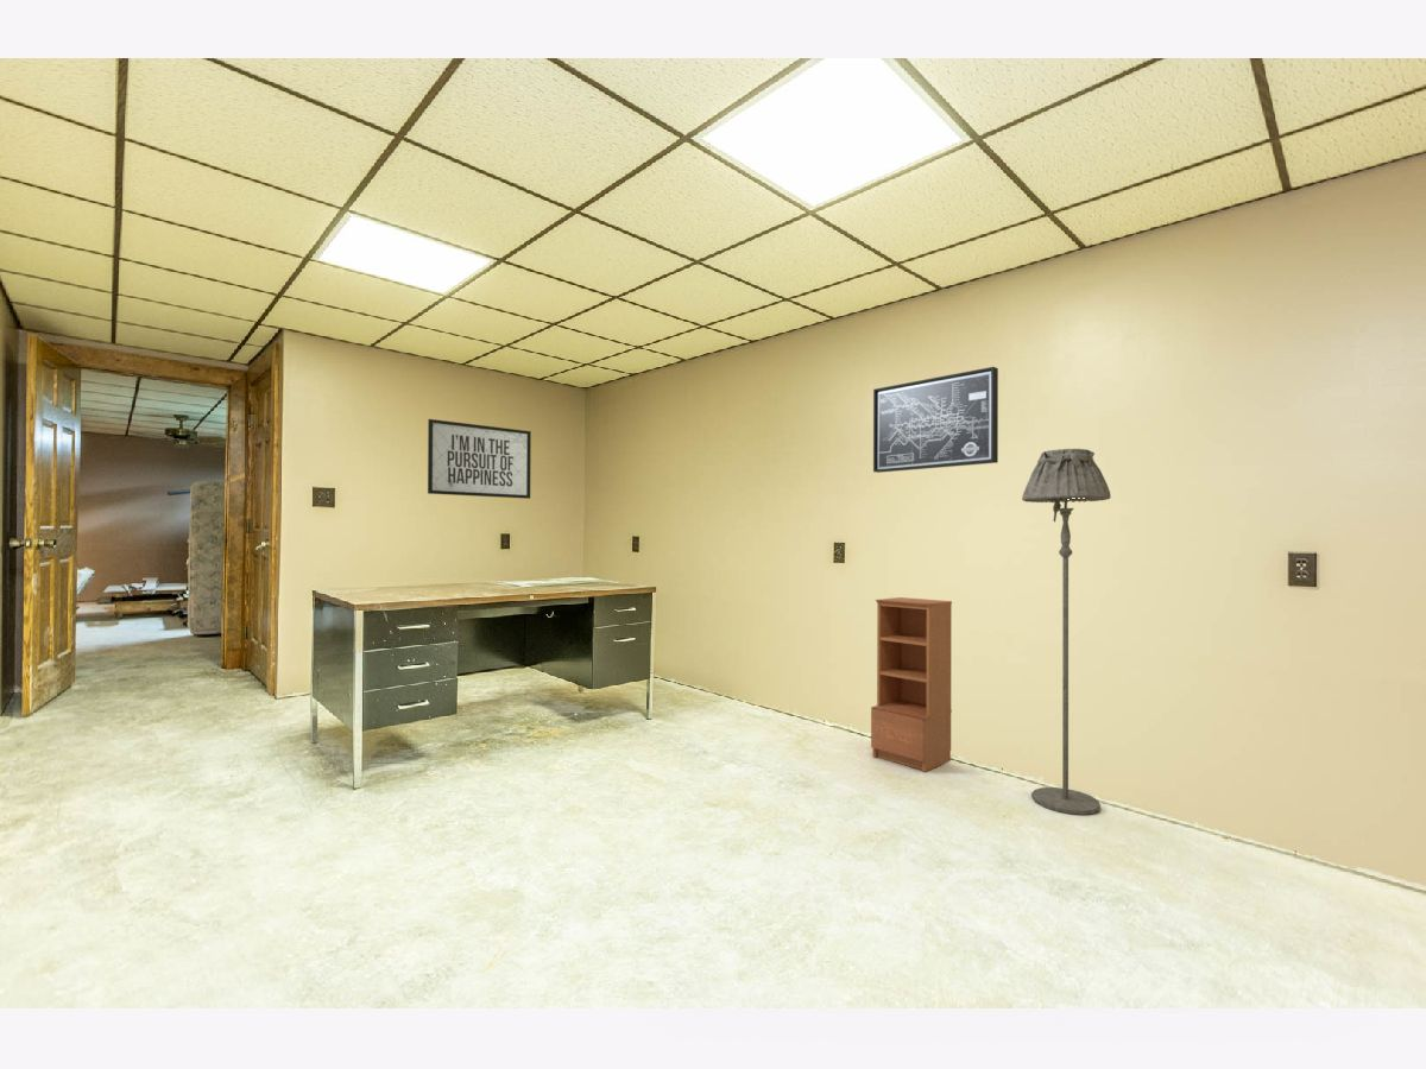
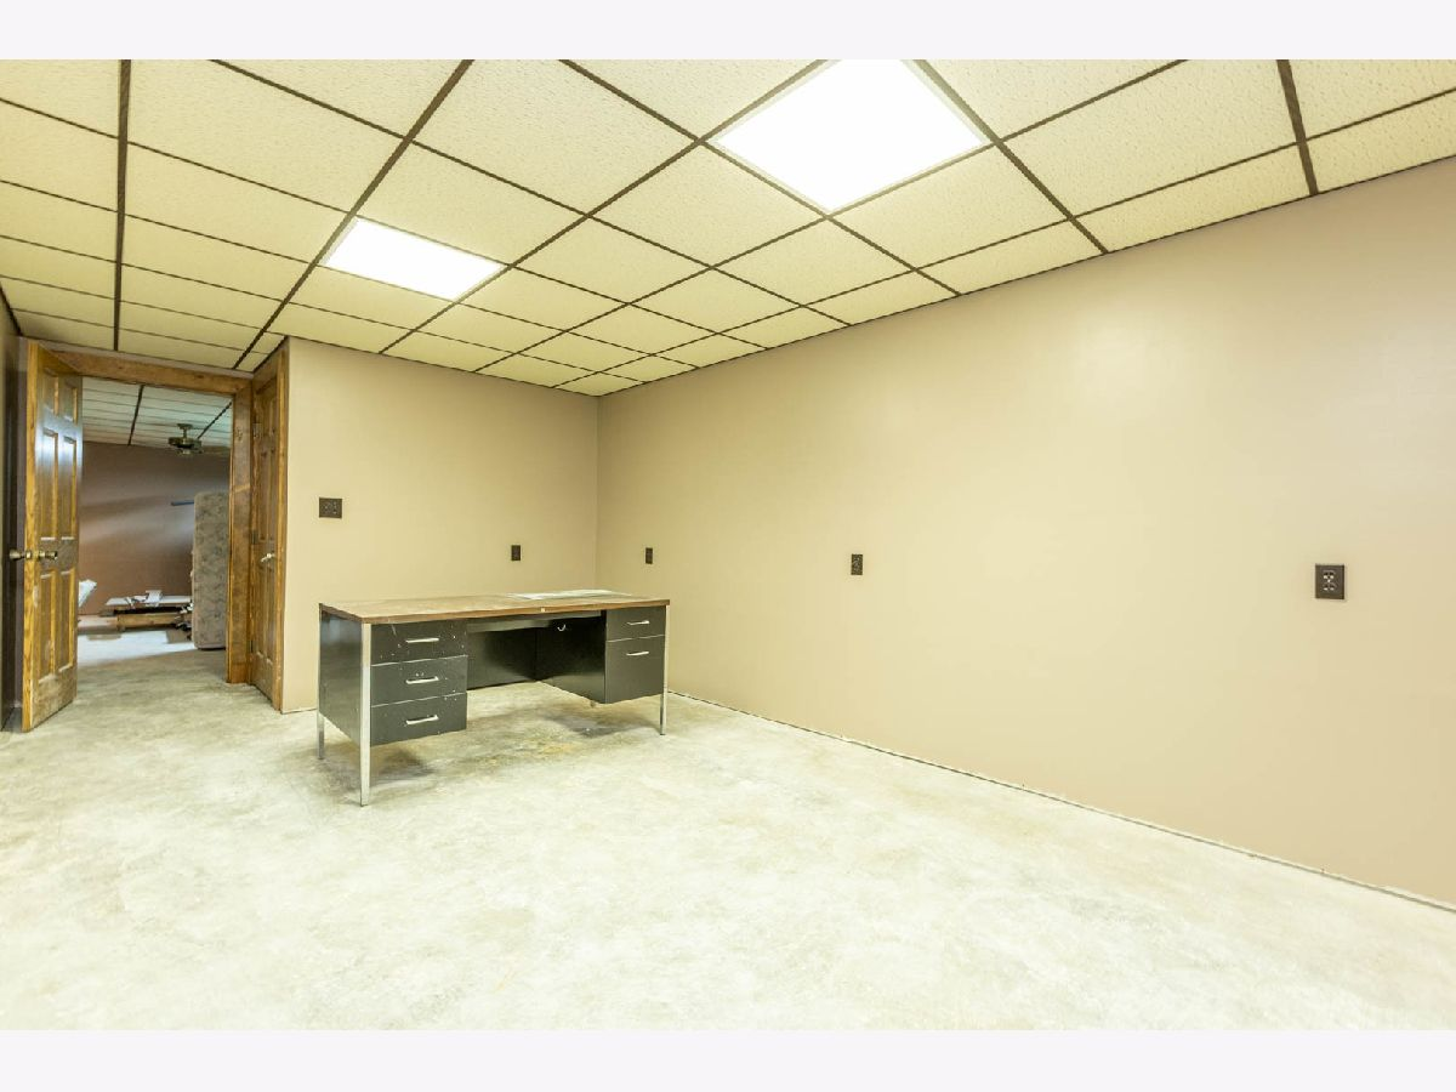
- mirror (481, 461)
- wall art (930, 423)
- floor lamp (1065, 626)
- bookcase (910, 679)
